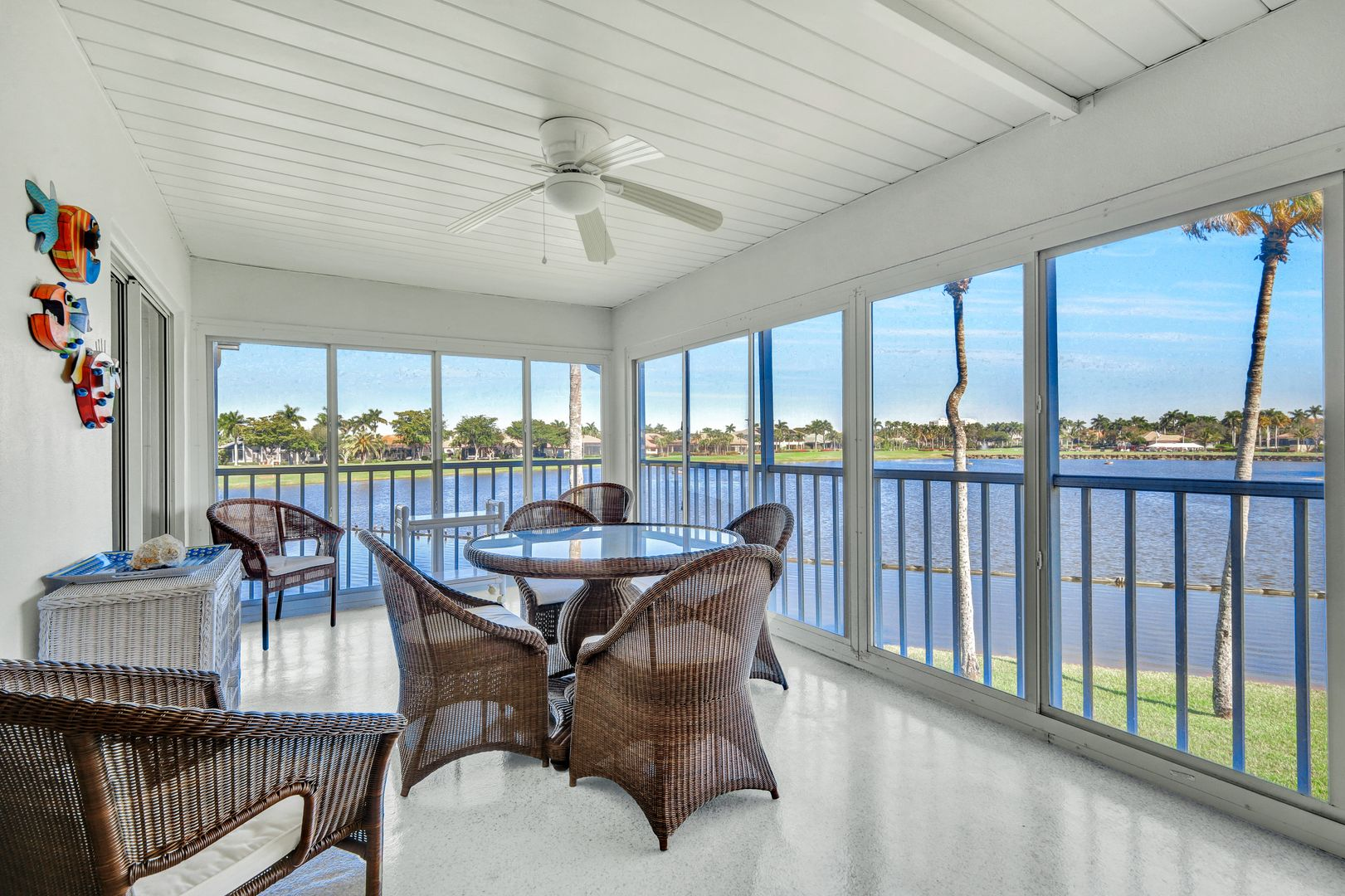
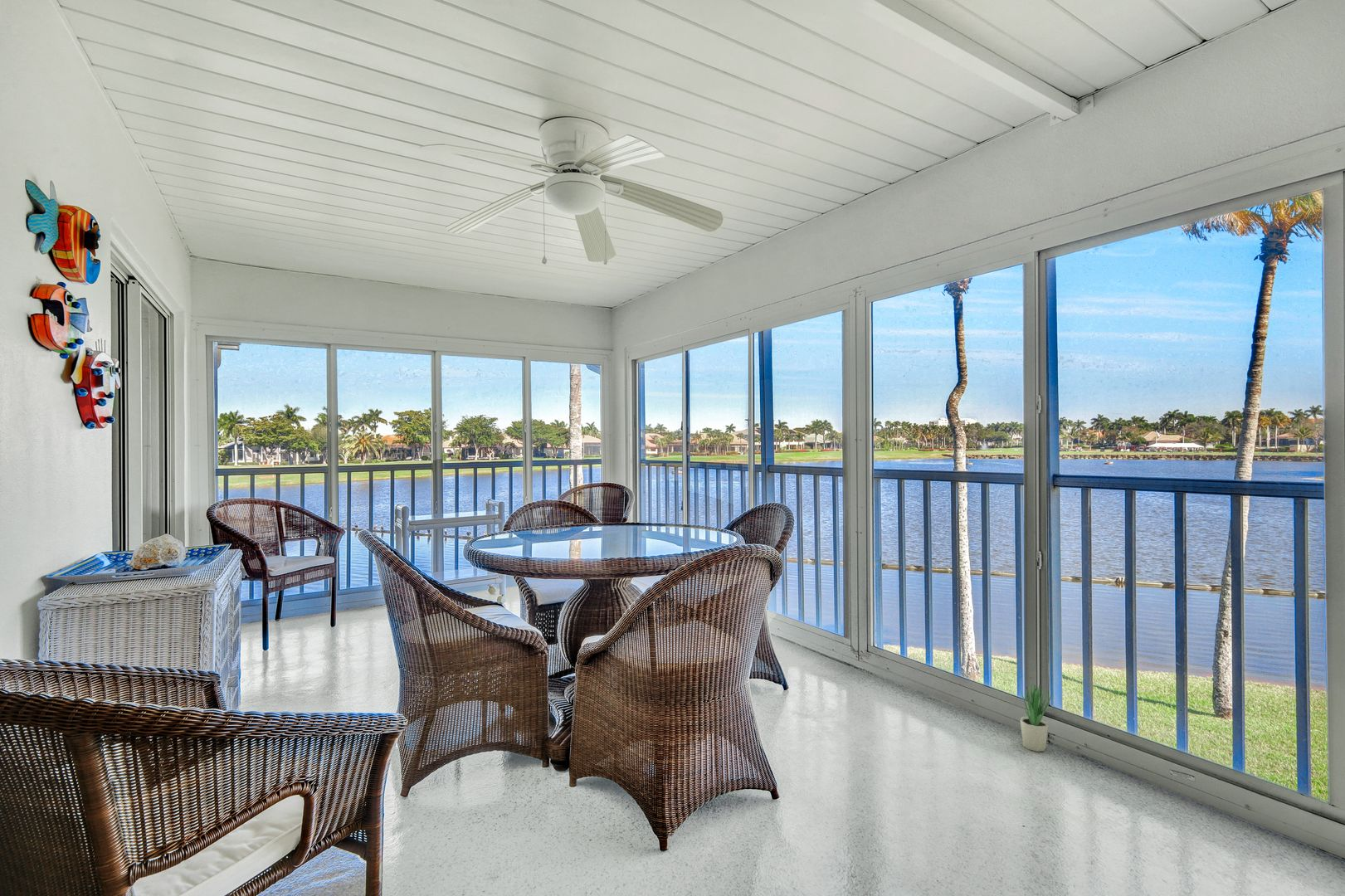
+ potted plant (1036, 712)
